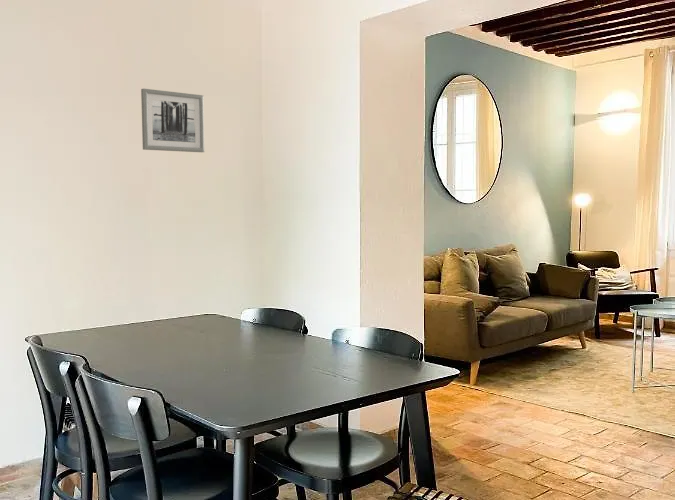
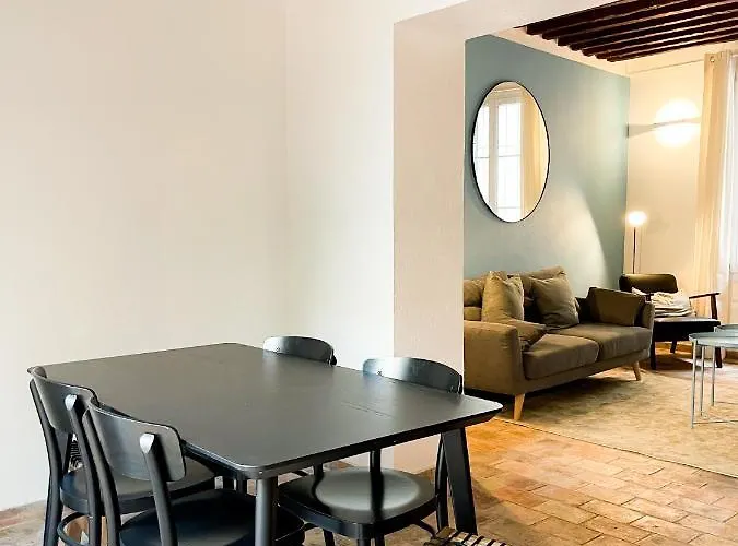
- wall art (173, 121)
